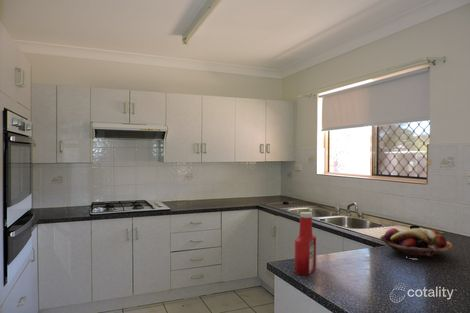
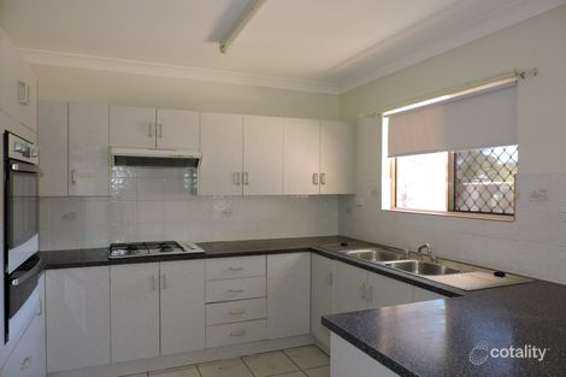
- soap bottle (305, 241)
- fruit basket (416, 240)
